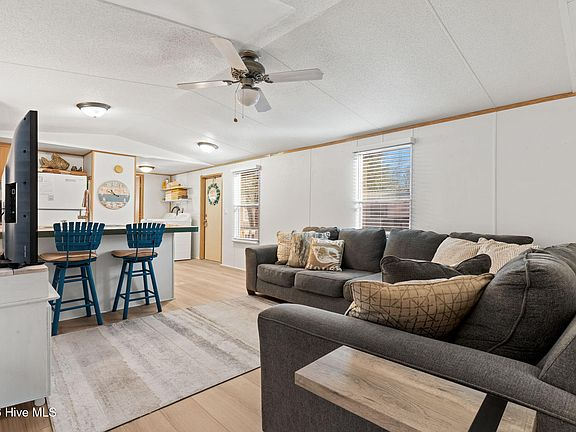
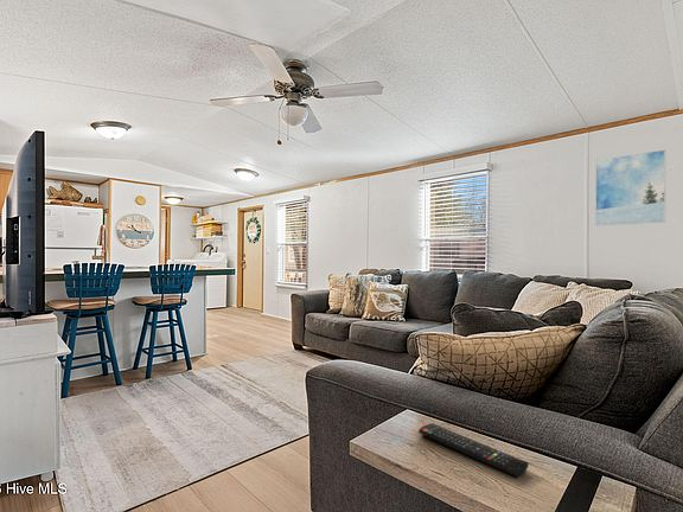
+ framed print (628, 190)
+ remote control (467, 447)
